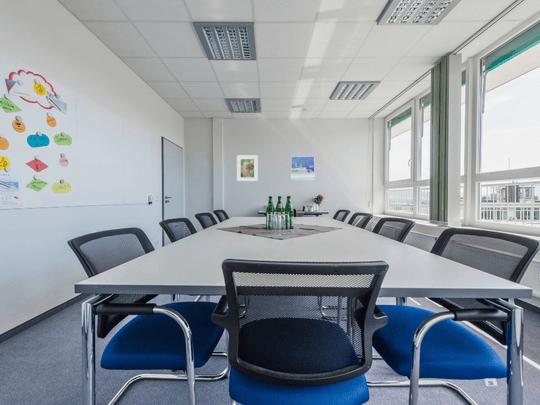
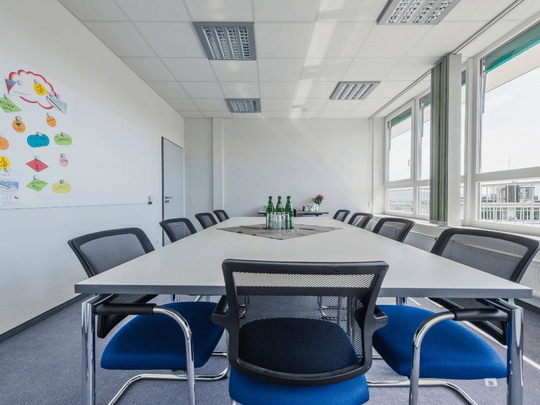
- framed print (302, 168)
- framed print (247, 168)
